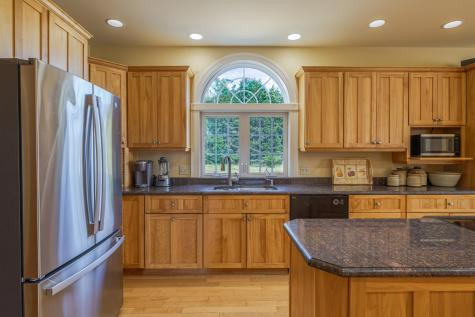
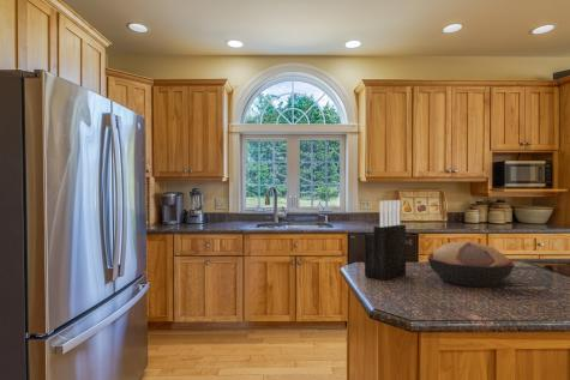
+ knife block (383, 237)
+ decorative bowl (468, 260)
